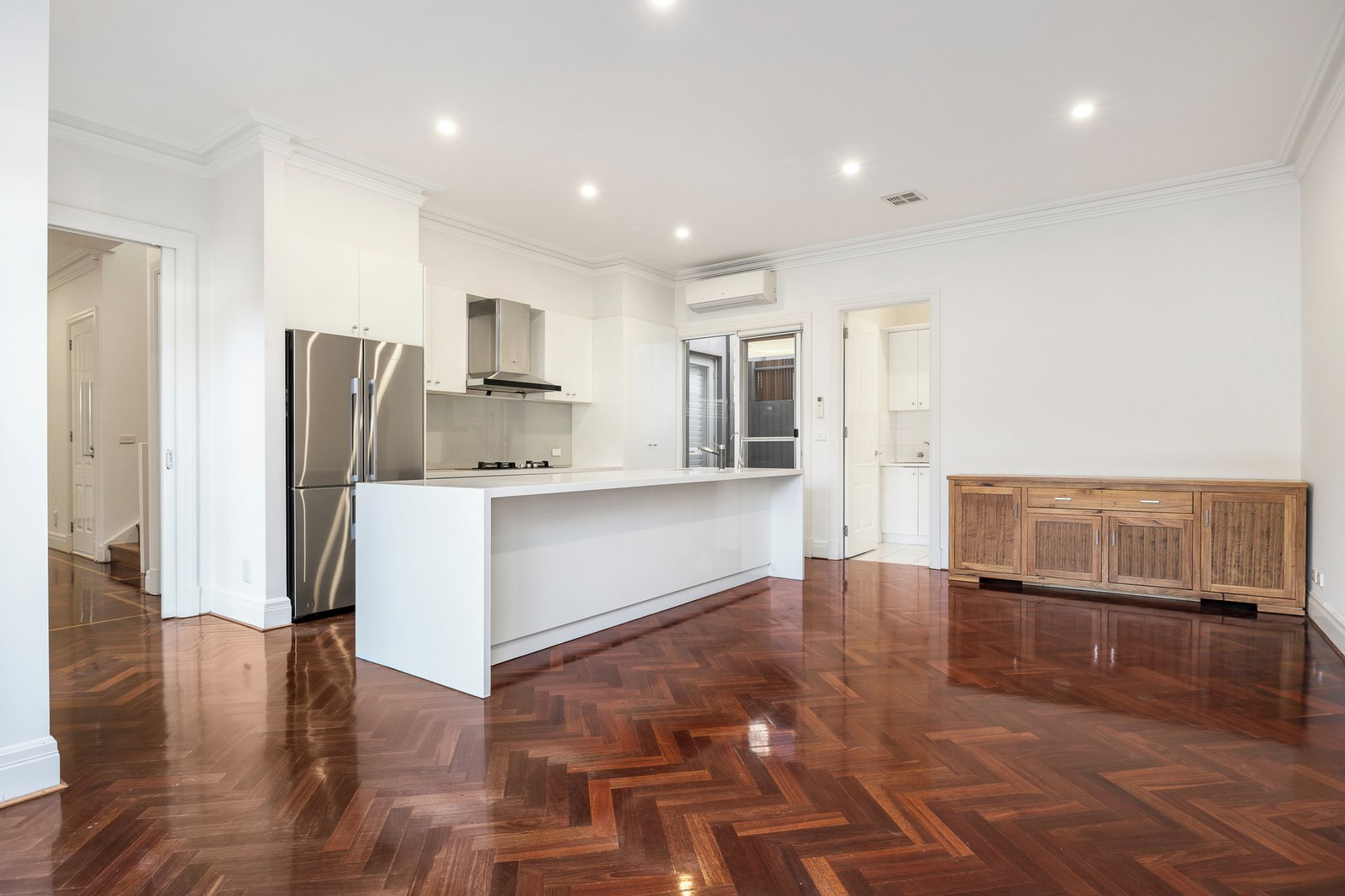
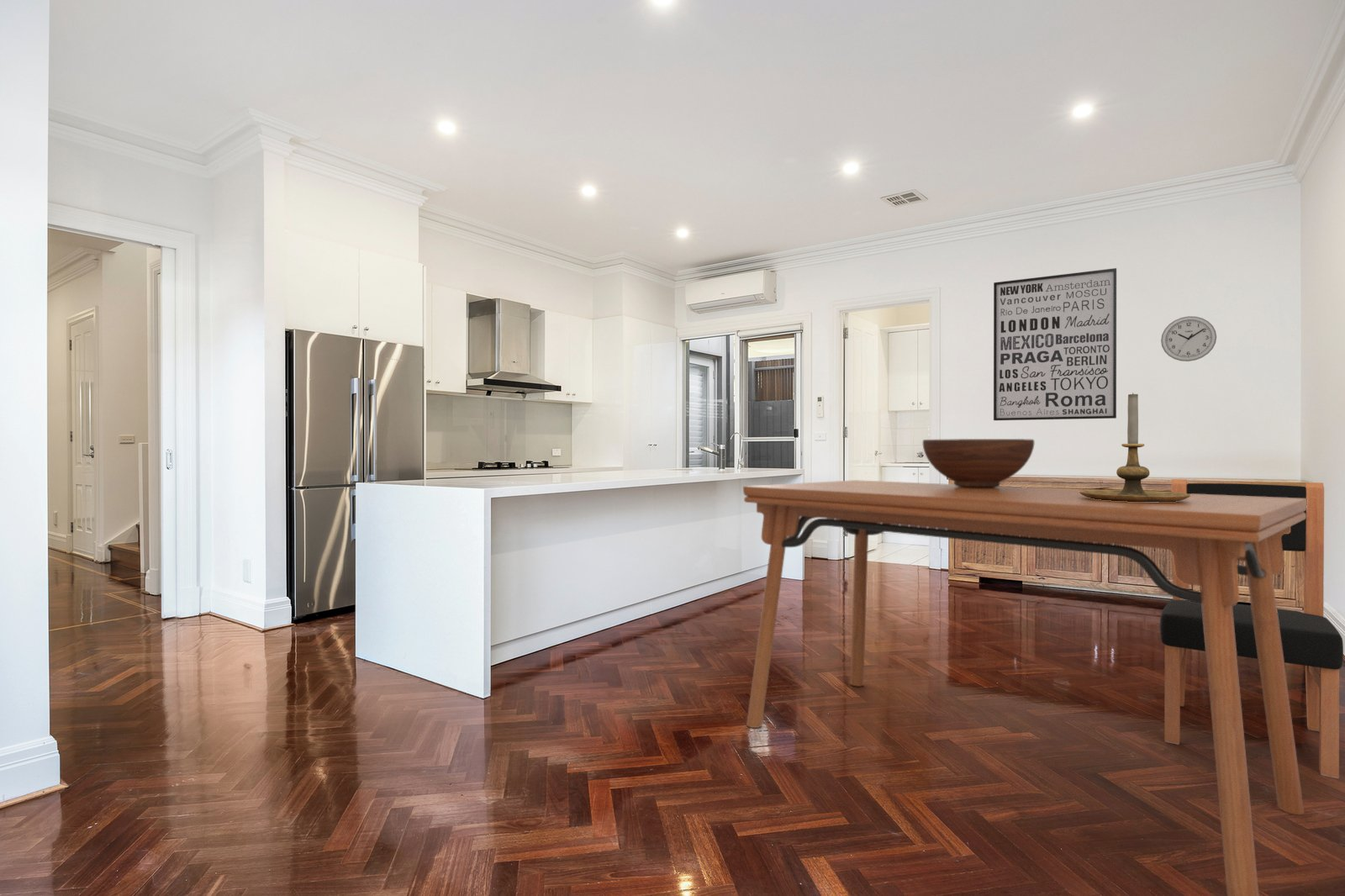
+ fruit bowl (977, 462)
+ wall clock (1188, 339)
+ dining chair (1244, 609)
+ candle holder (1132, 445)
+ dining table (992, 542)
+ wall art (1052, 347)
